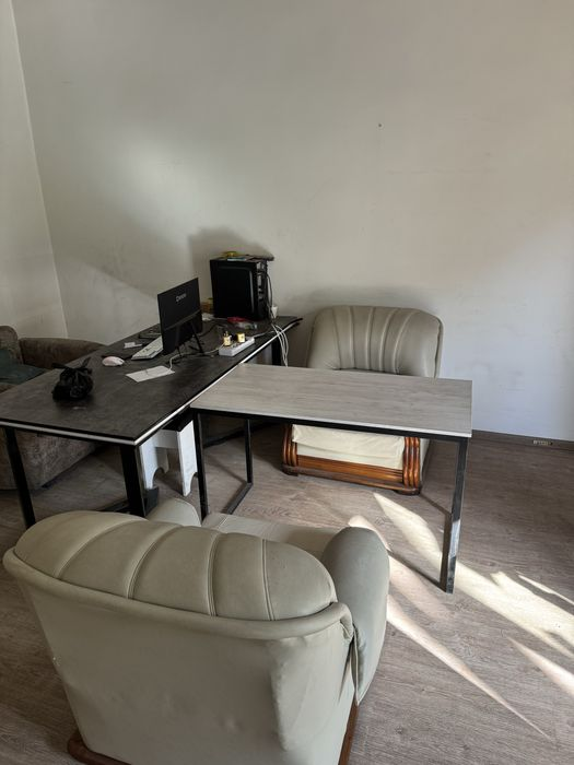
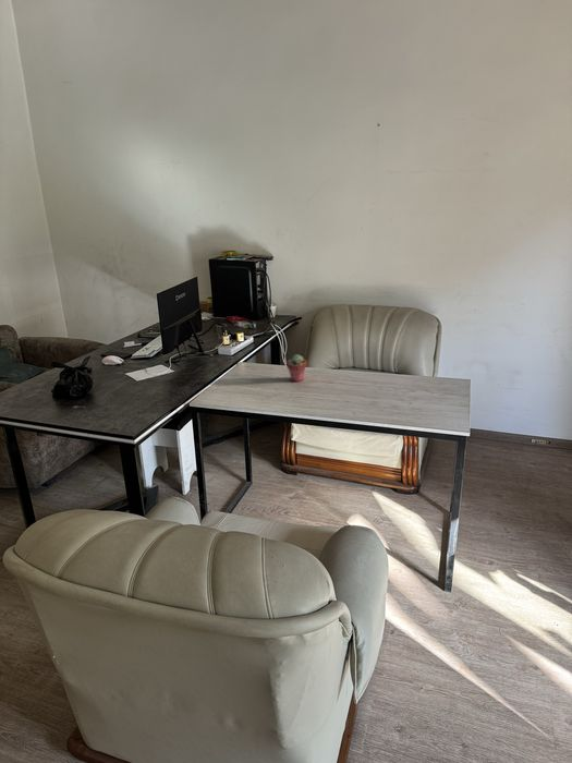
+ potted succulent (296, 366)
